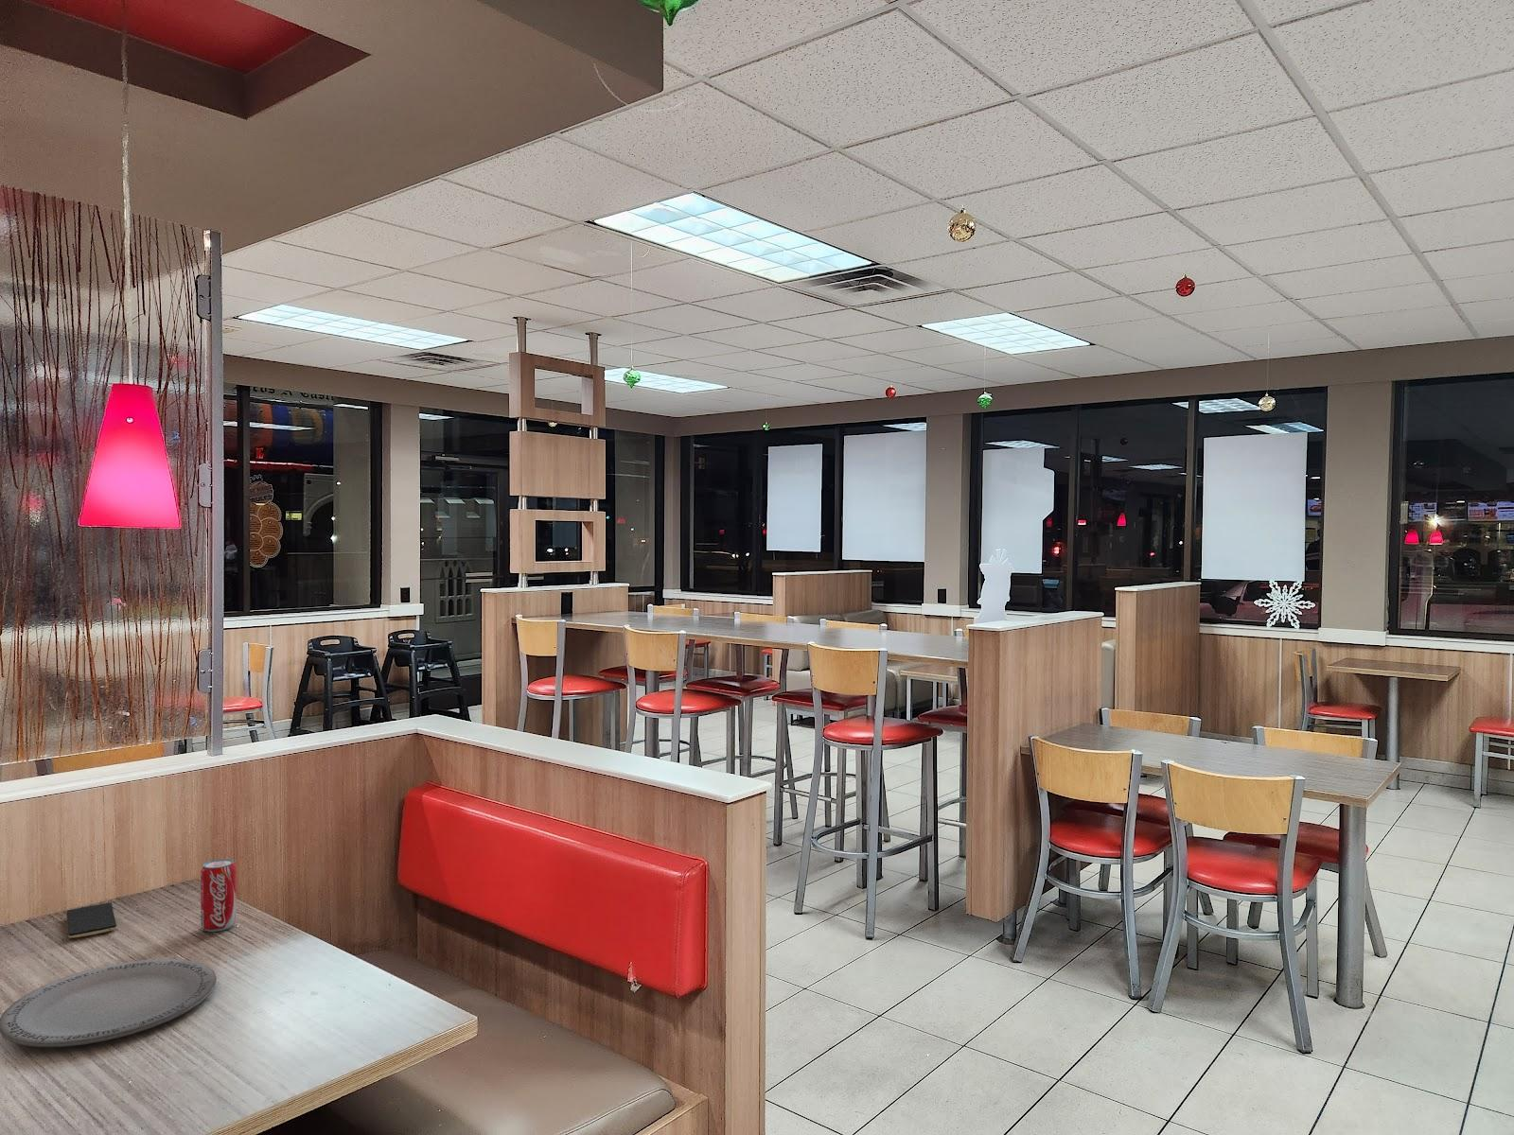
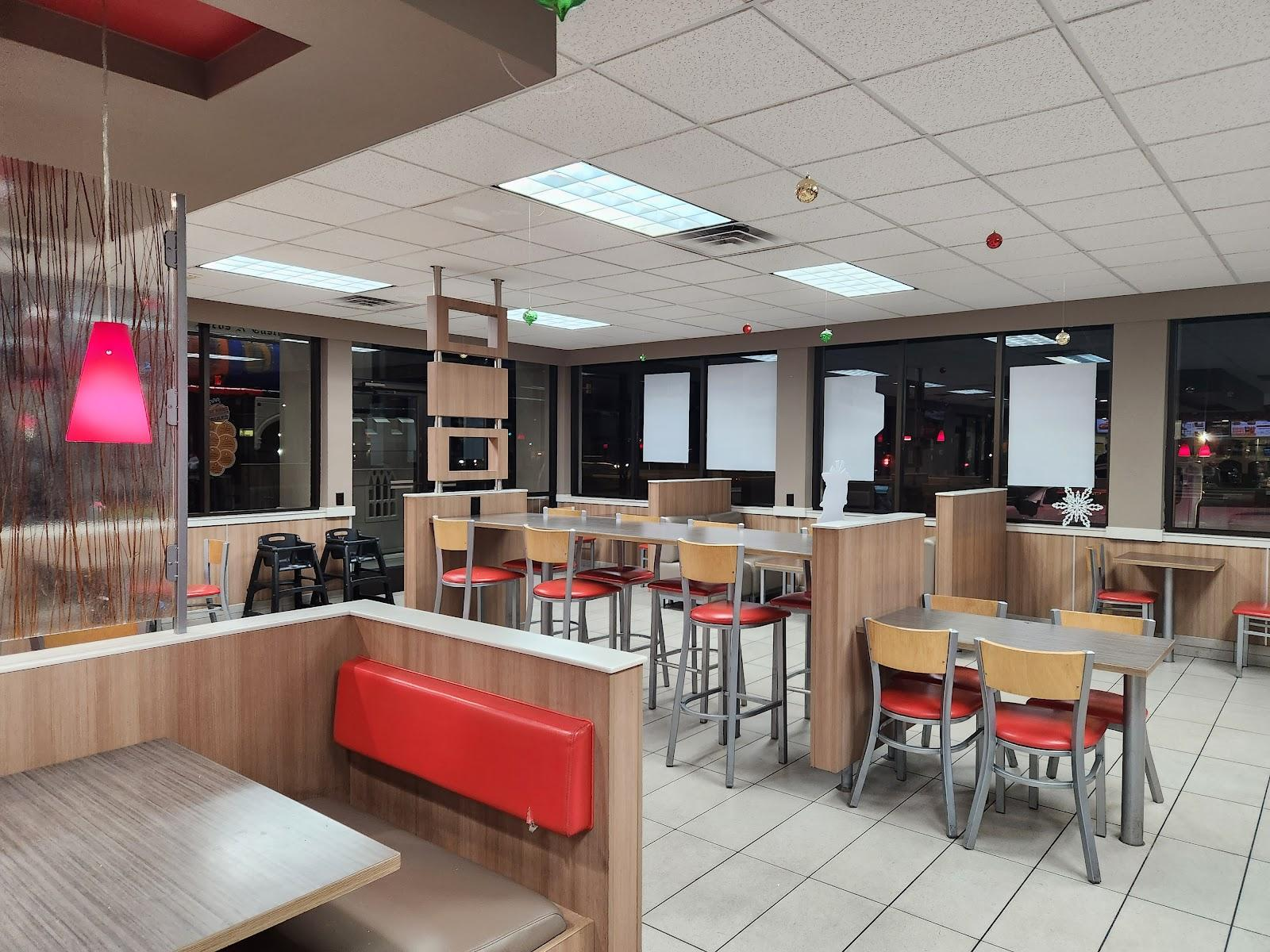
- beverage can (218, 894)
- smartphone (91, 920)
- plate (112, 1001)
